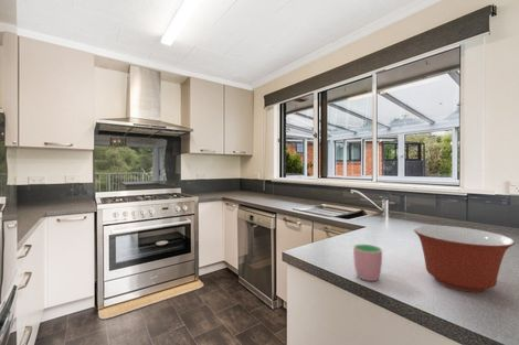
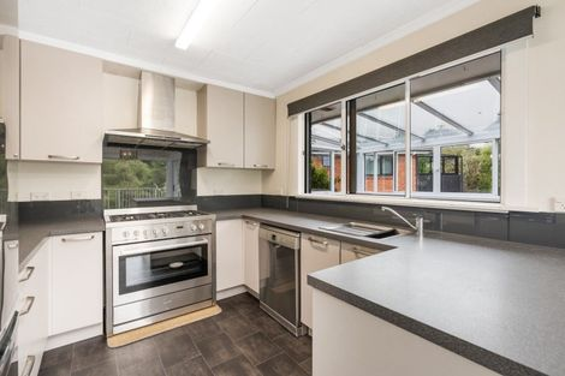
- cup (369, 261)
- mixing bowl (458, 258)
